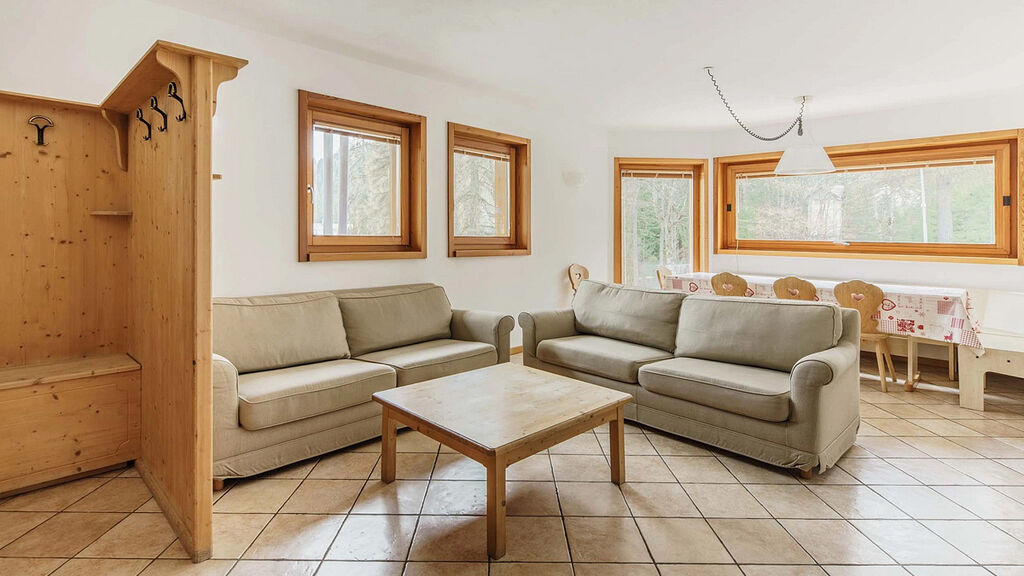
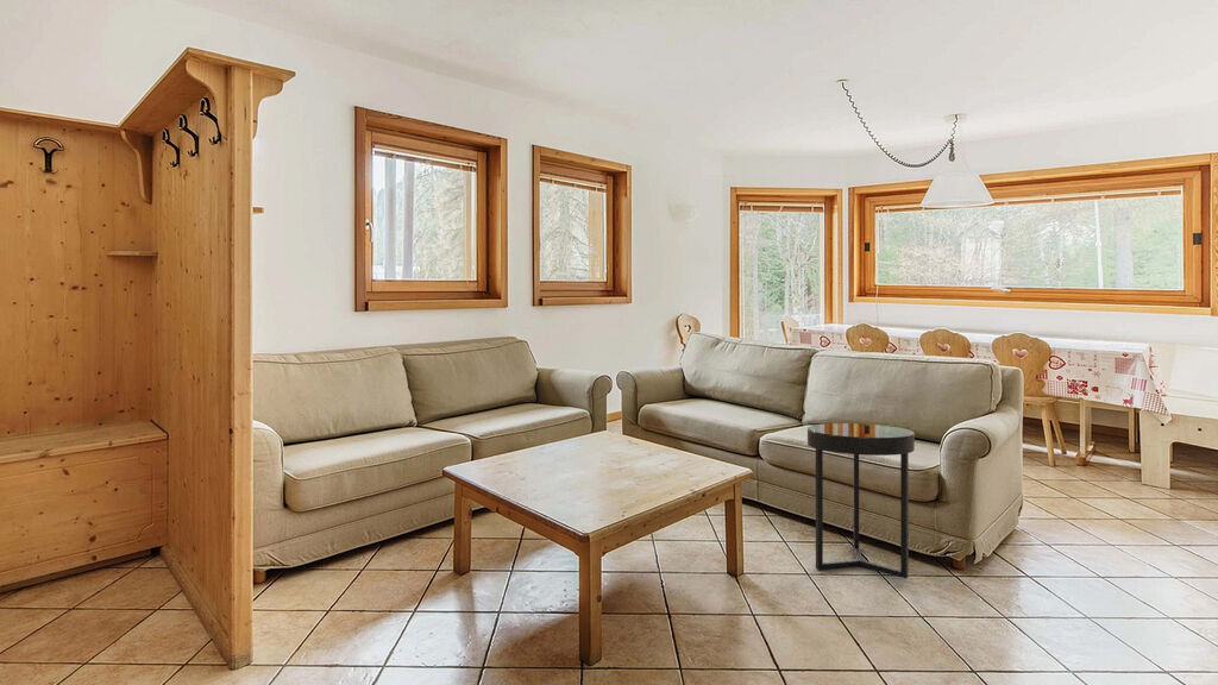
+ side table (858, 497)
